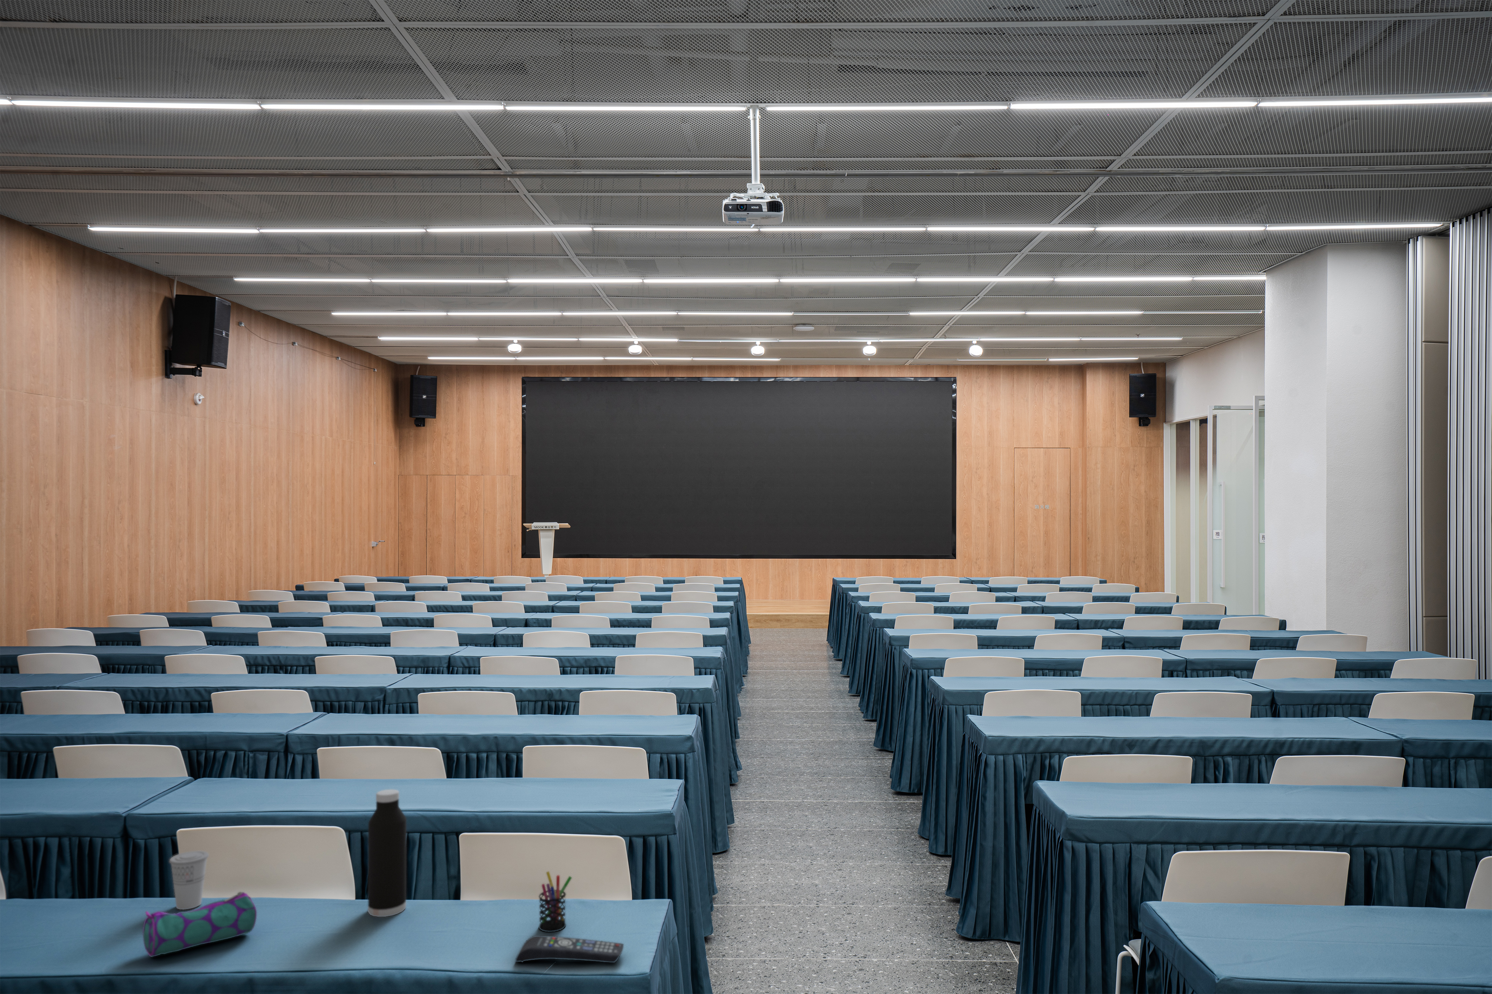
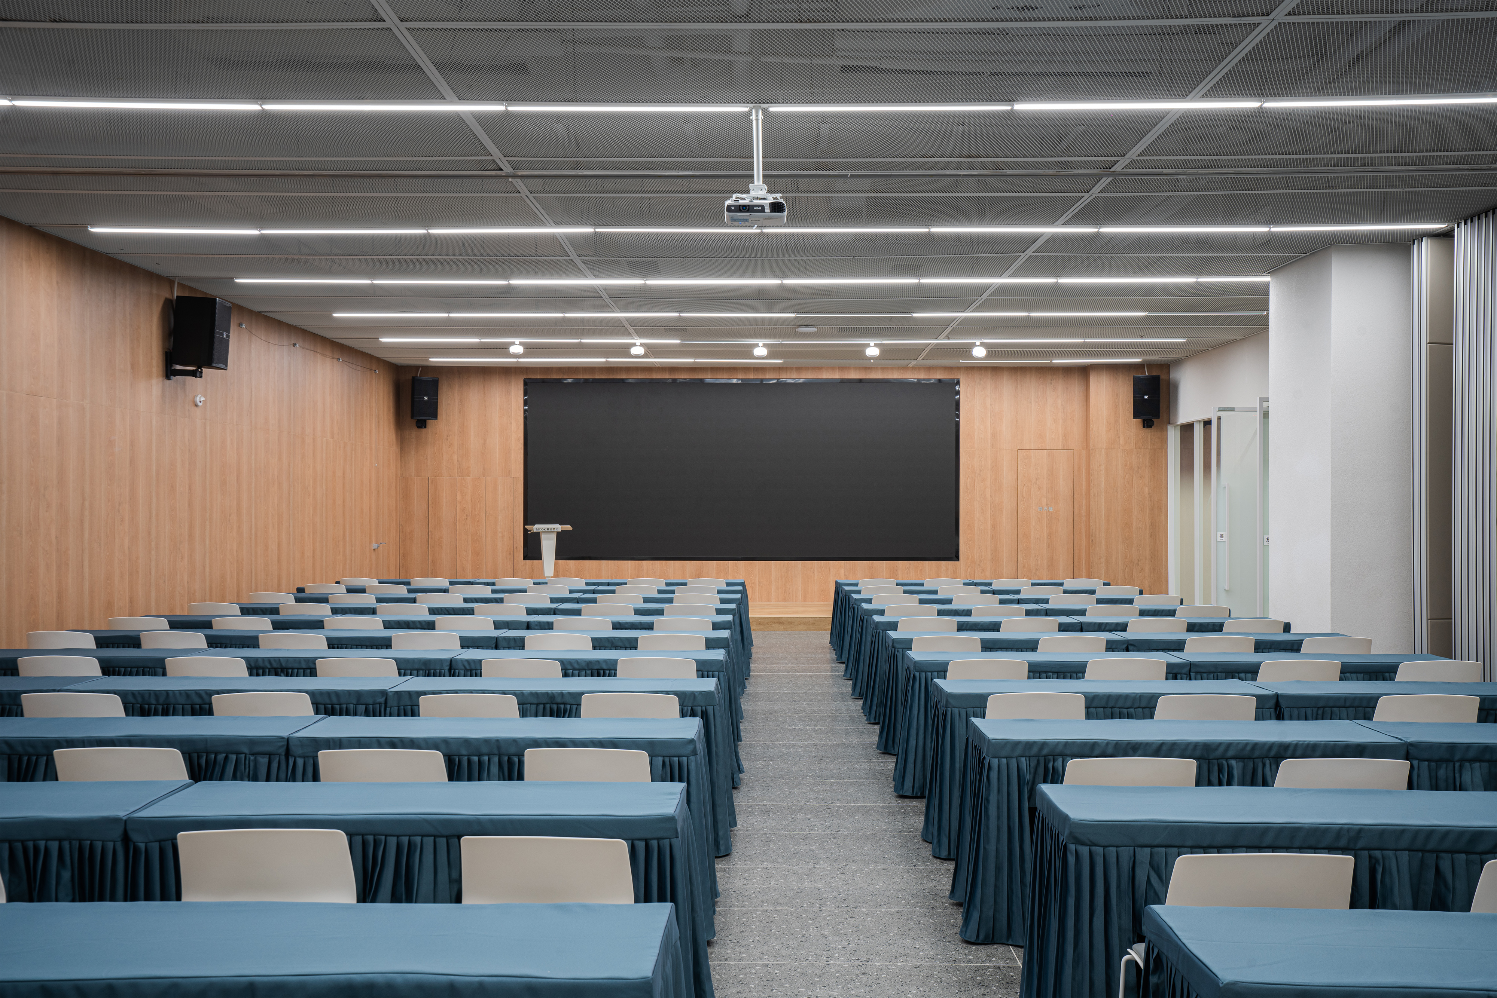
- remote control (569, 950)
- cup (189, 880)
- pencil case (200, 922)
- water bottle (387, 851)
- pen holder (556, 899)
